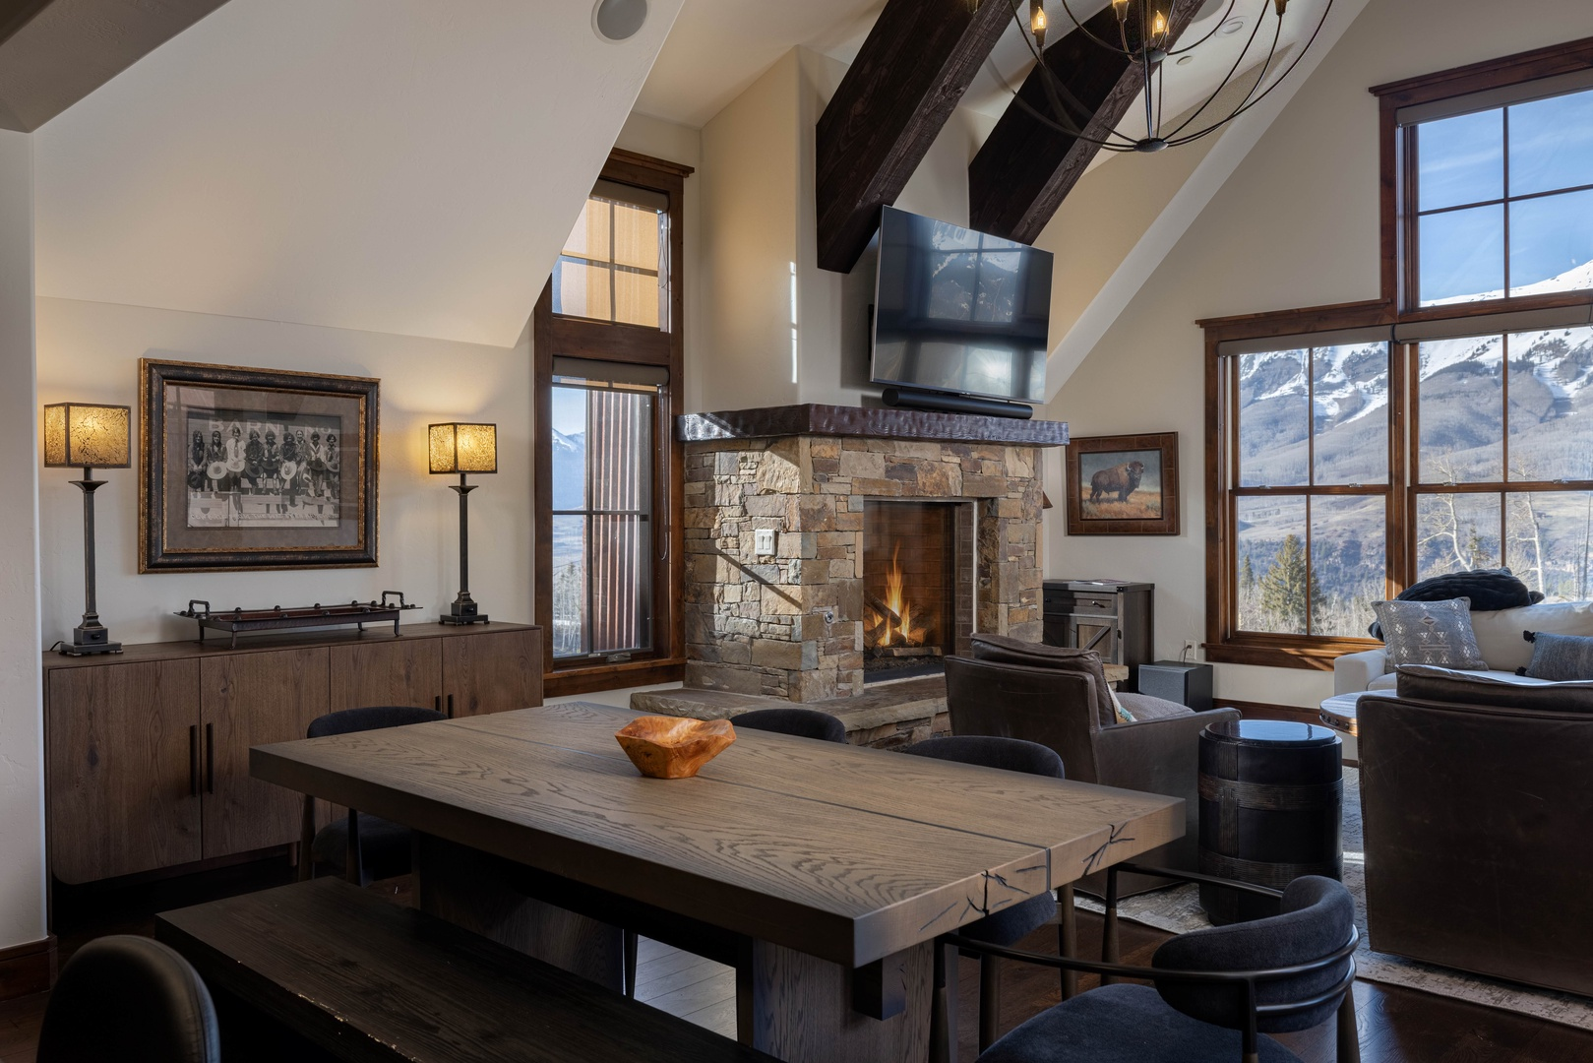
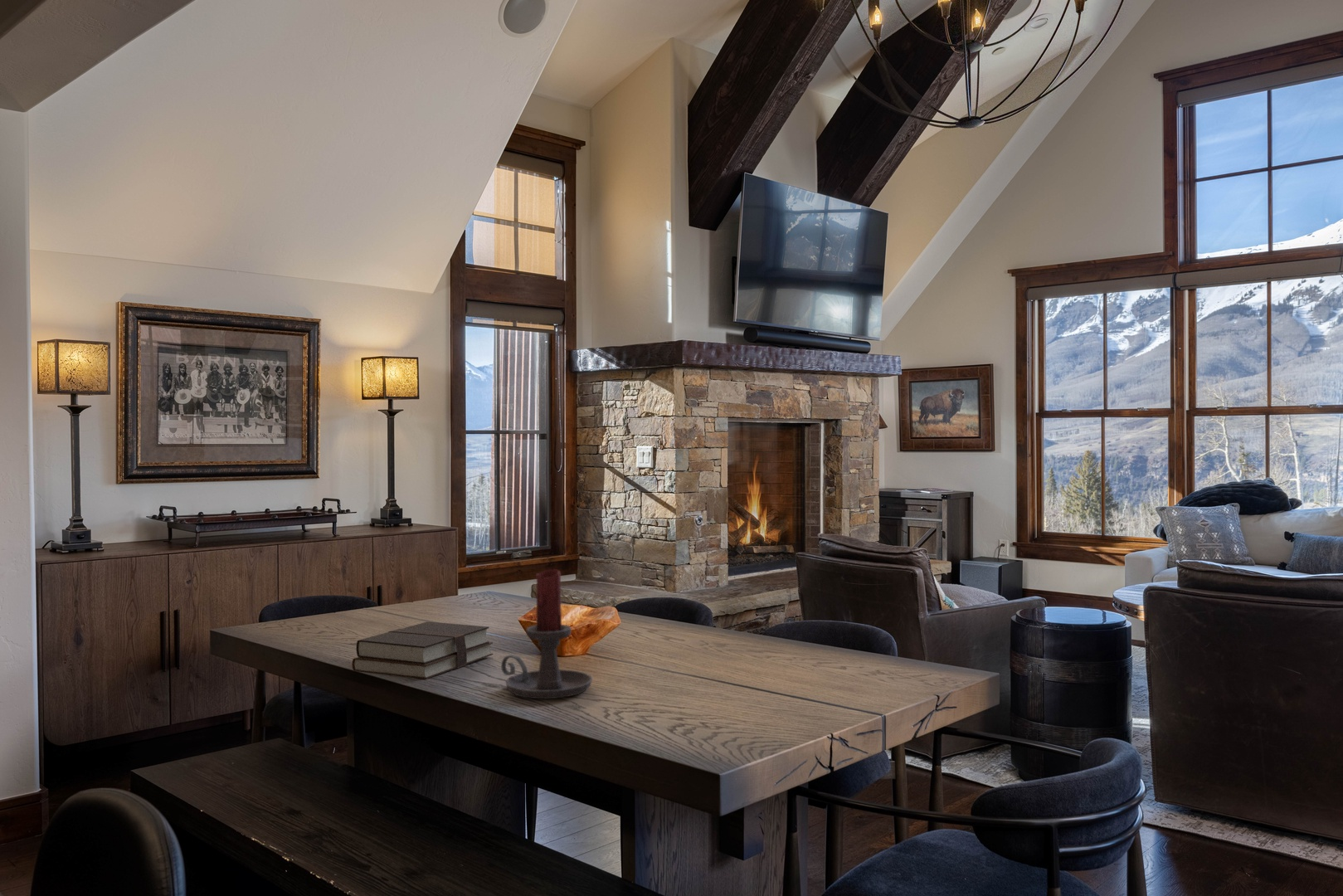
+ candle holder (539, 628)
+ bible (425, 647)
